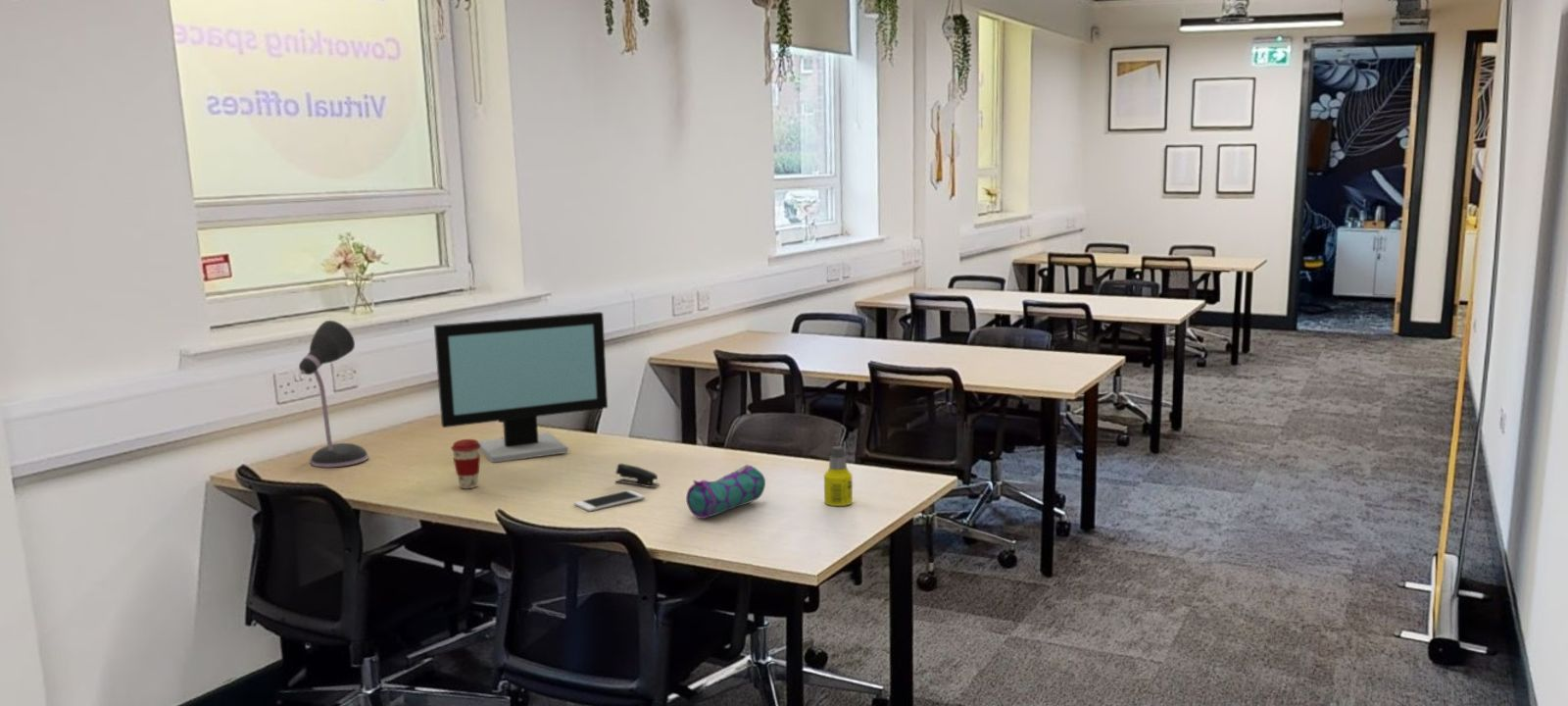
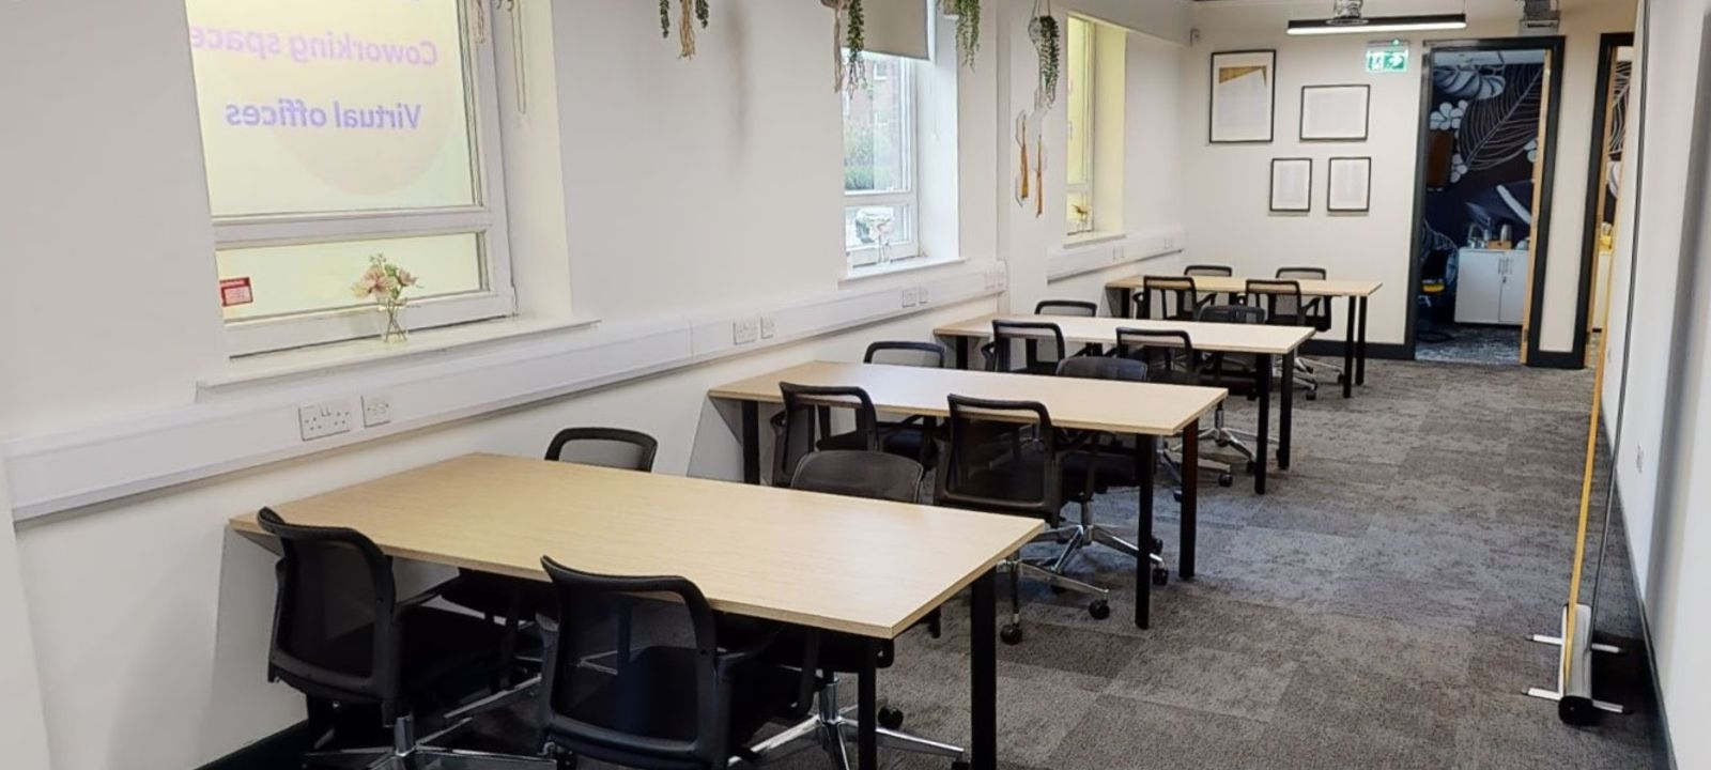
- desk lamp (324, 392)
- pencil case (725, 490)
- stapler (637, 475)
- computer monitor (517, 382)
- coffee cup (466, 464)
- bottle (838, 475)
- cell phone (610, 500)
